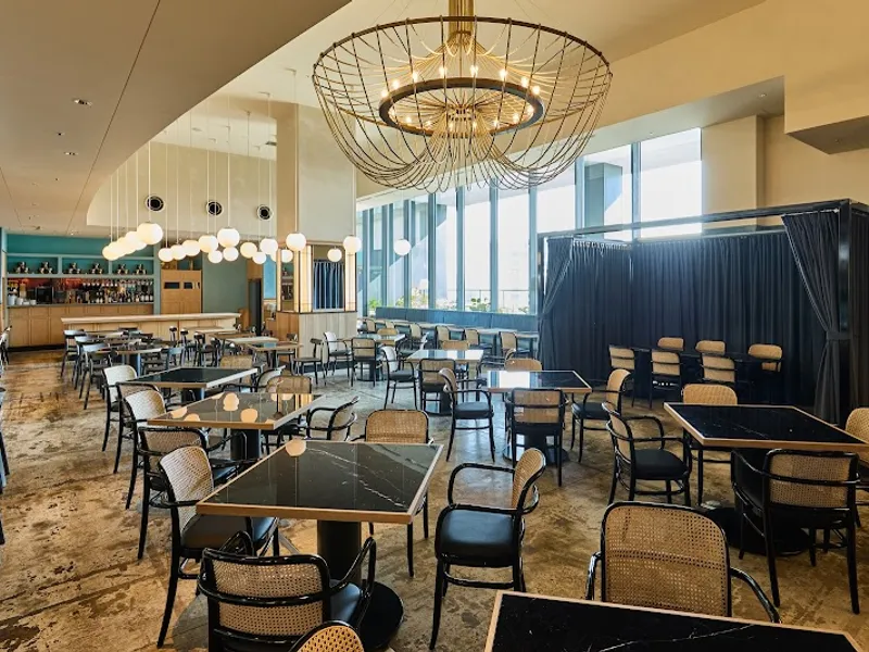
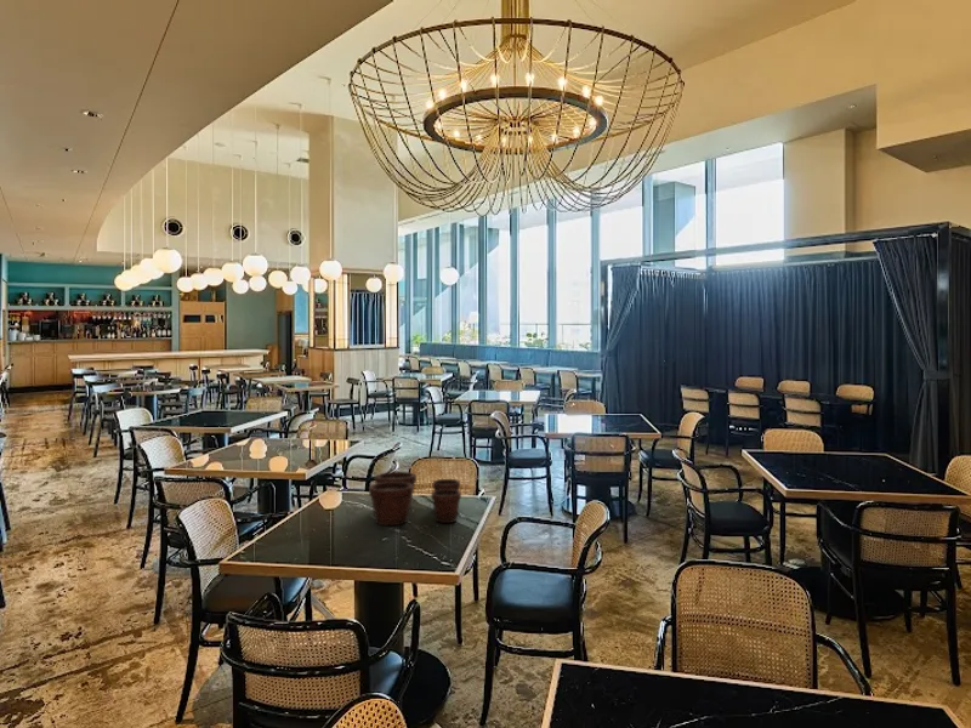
+ flower pot (411, 496)
